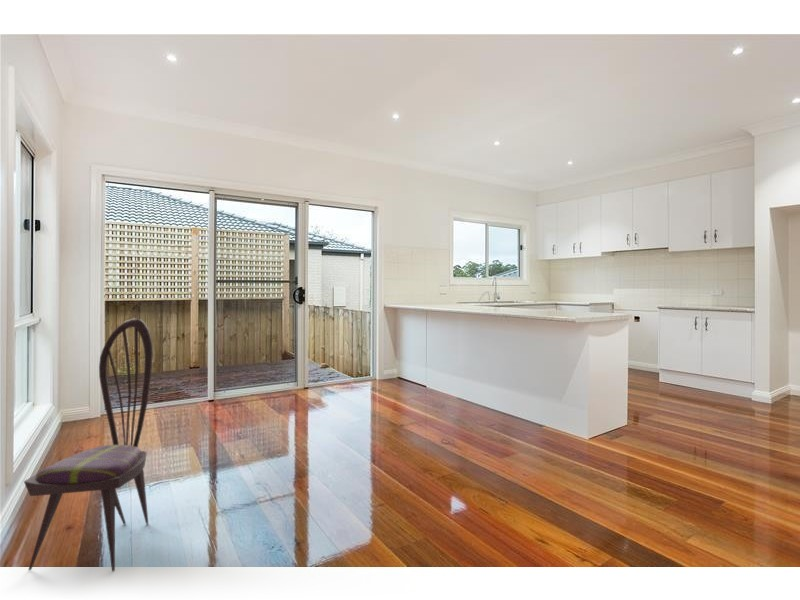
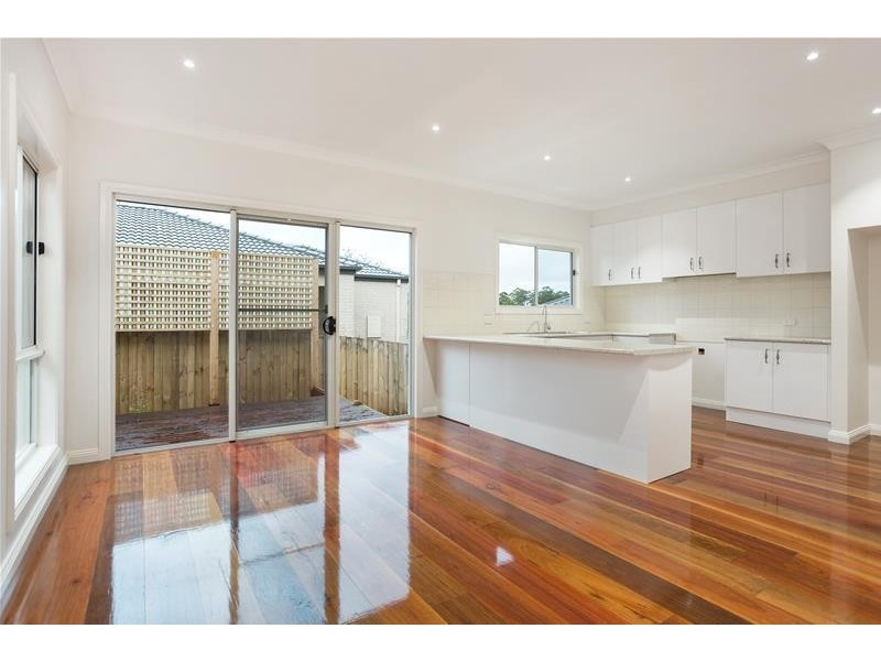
- dining chair (110, 429)
